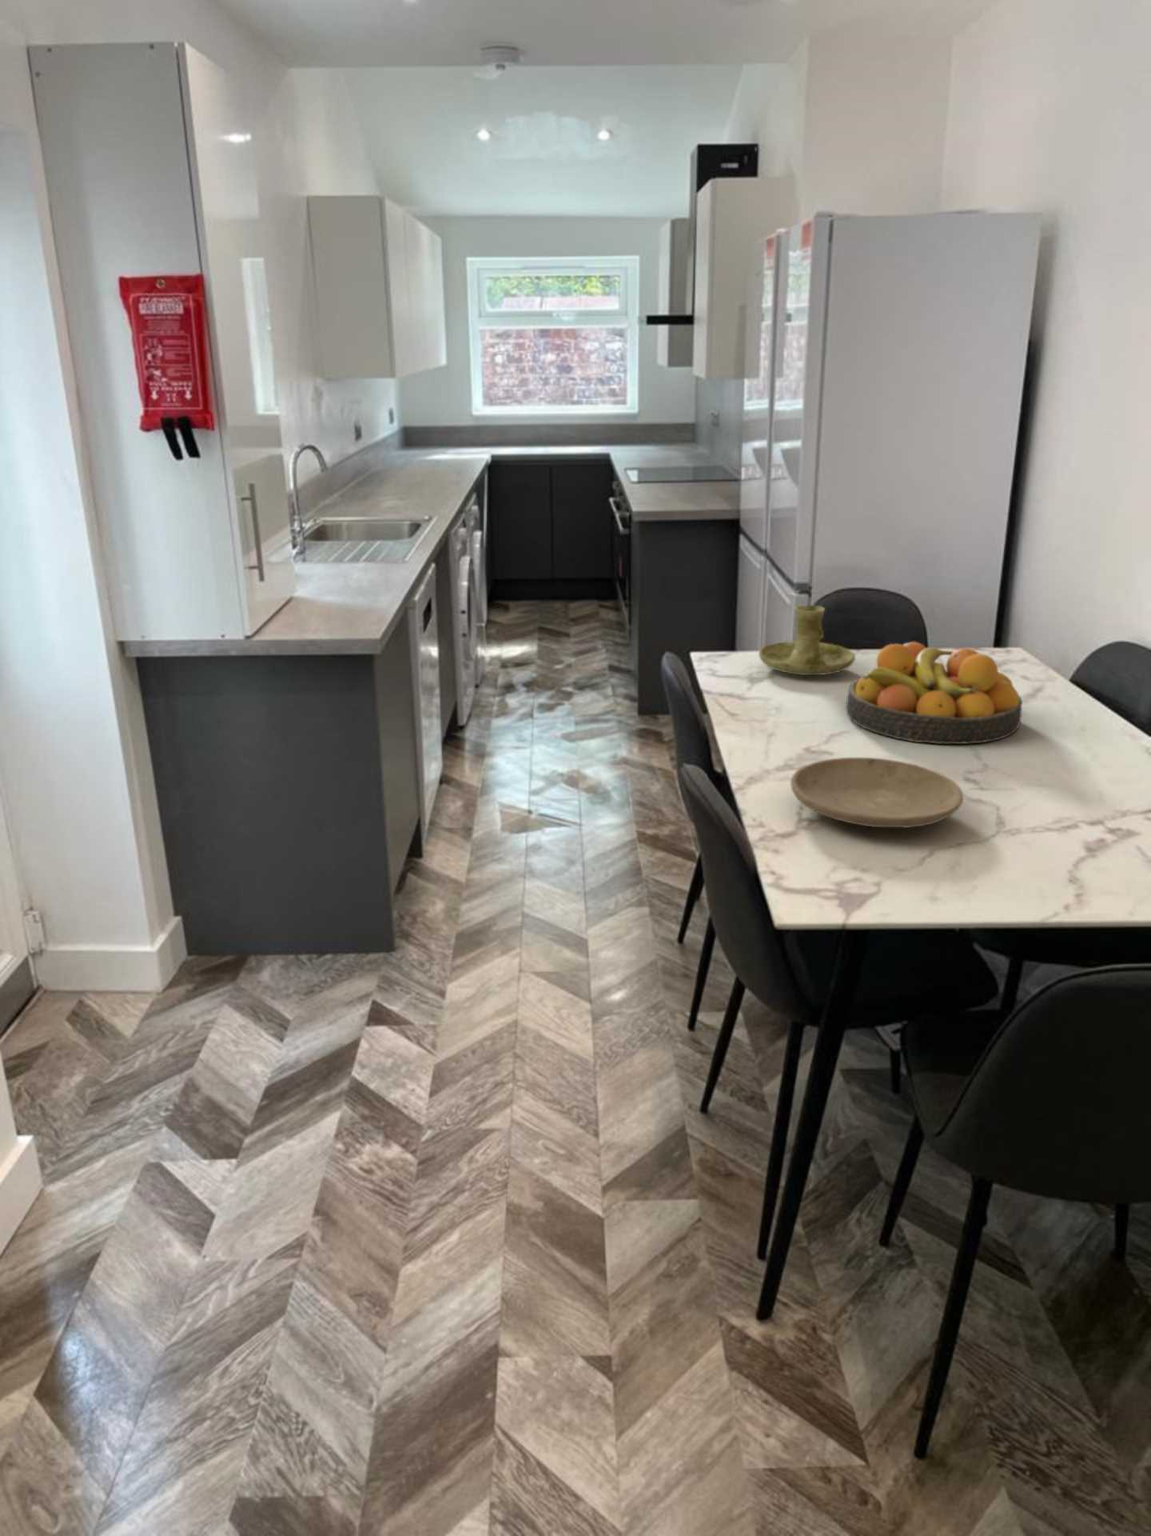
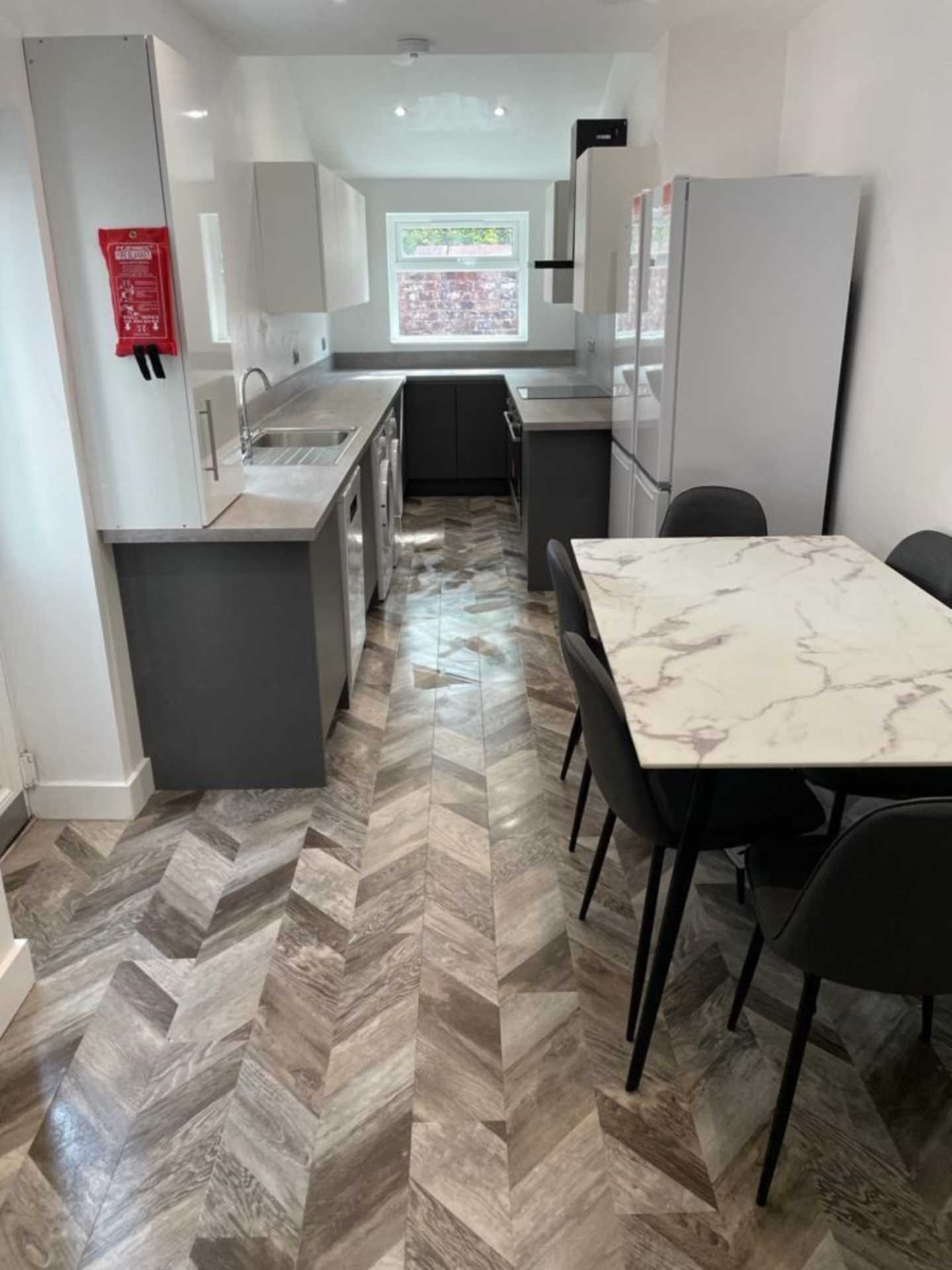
- plate (874, 797)
- fruit bowl (935, 682)
- candle holder (810, 636)
